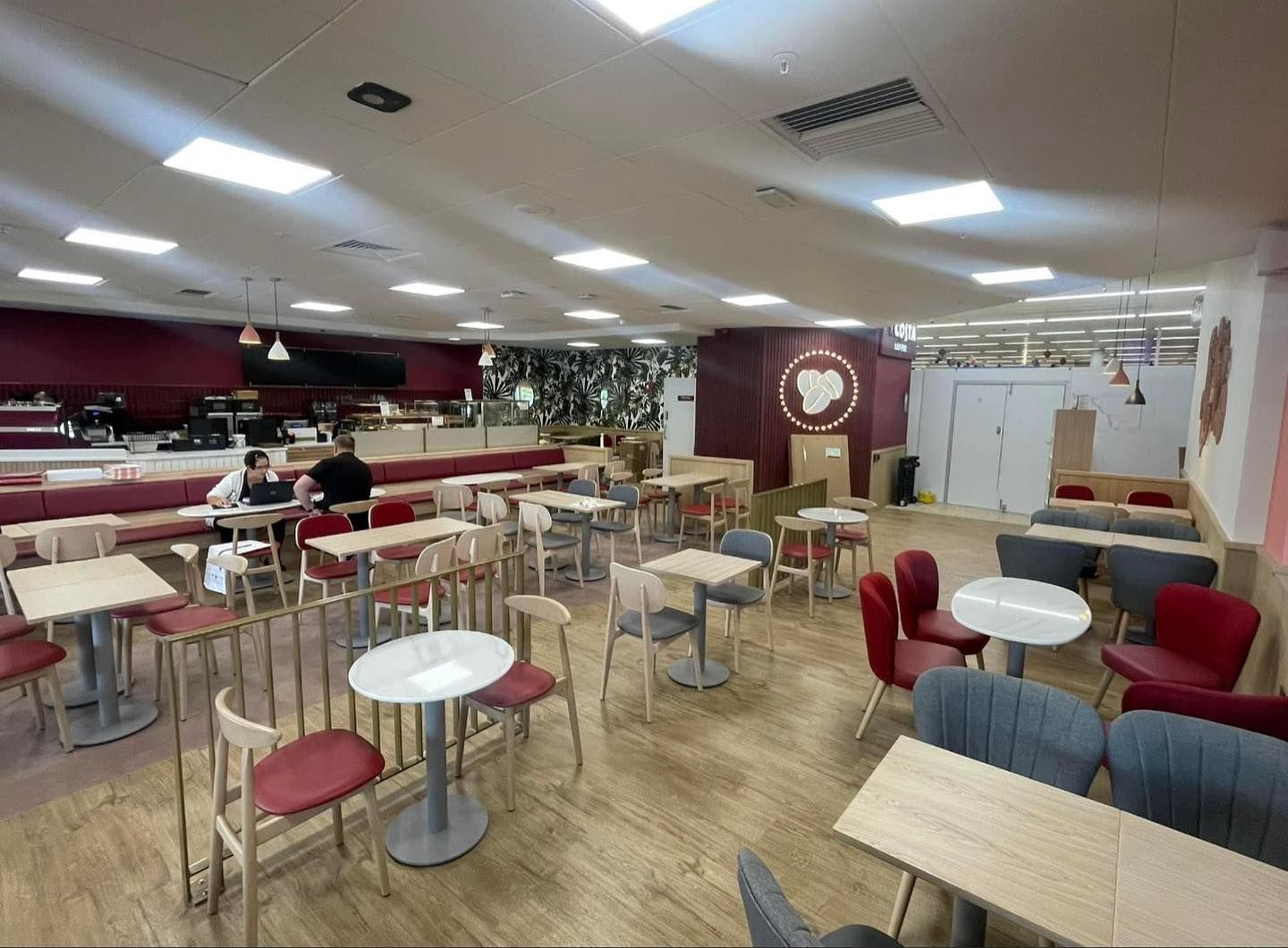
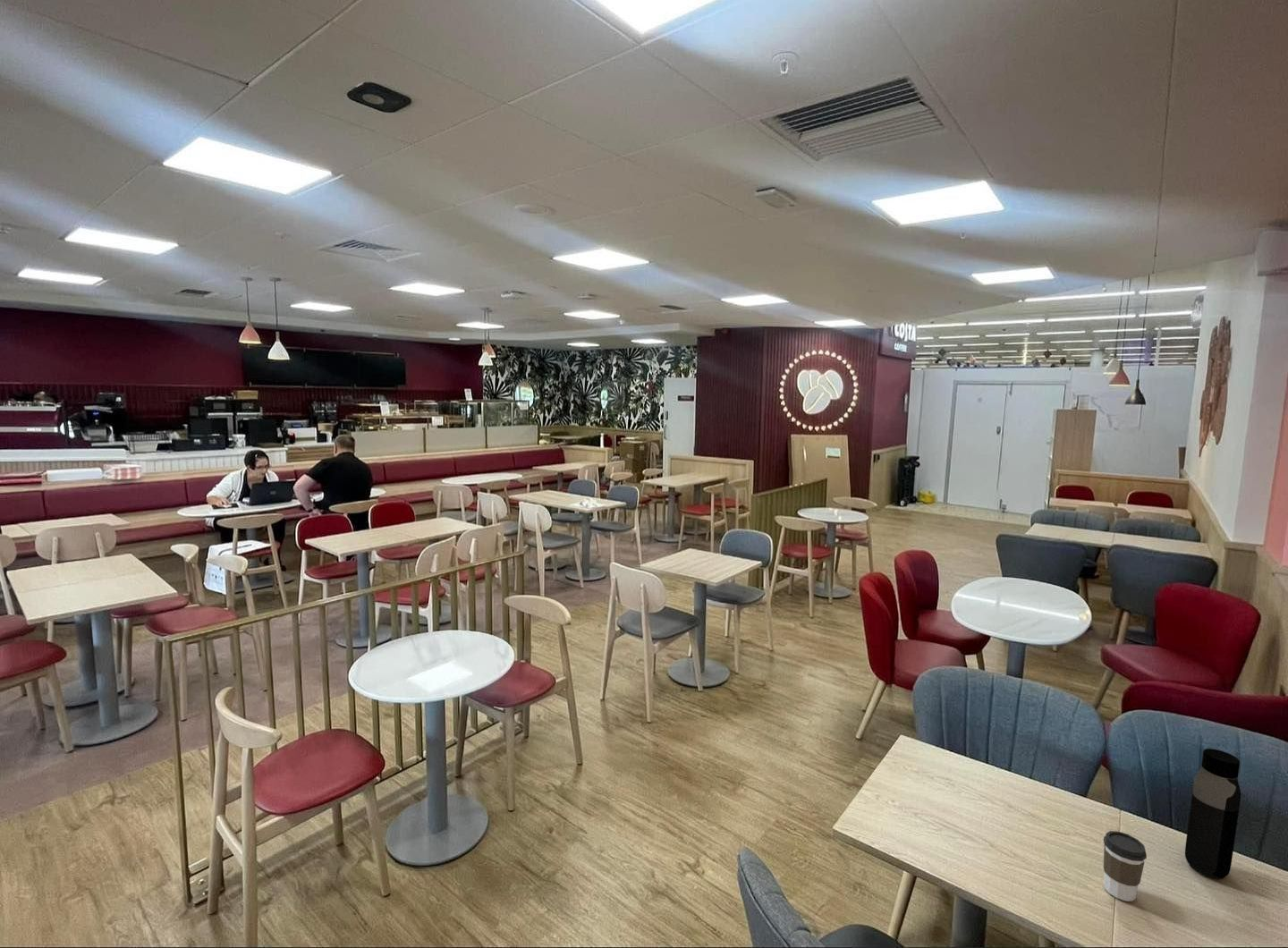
+ water bottle (1213, 812)
+ coffee cup (1122, 867)
